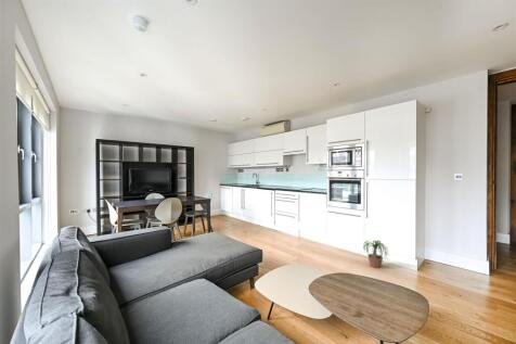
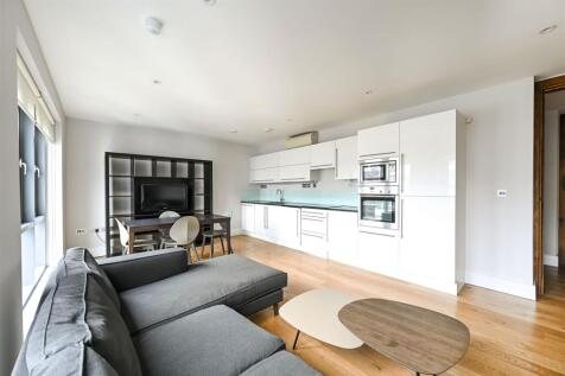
- potted plant (376, 254)
